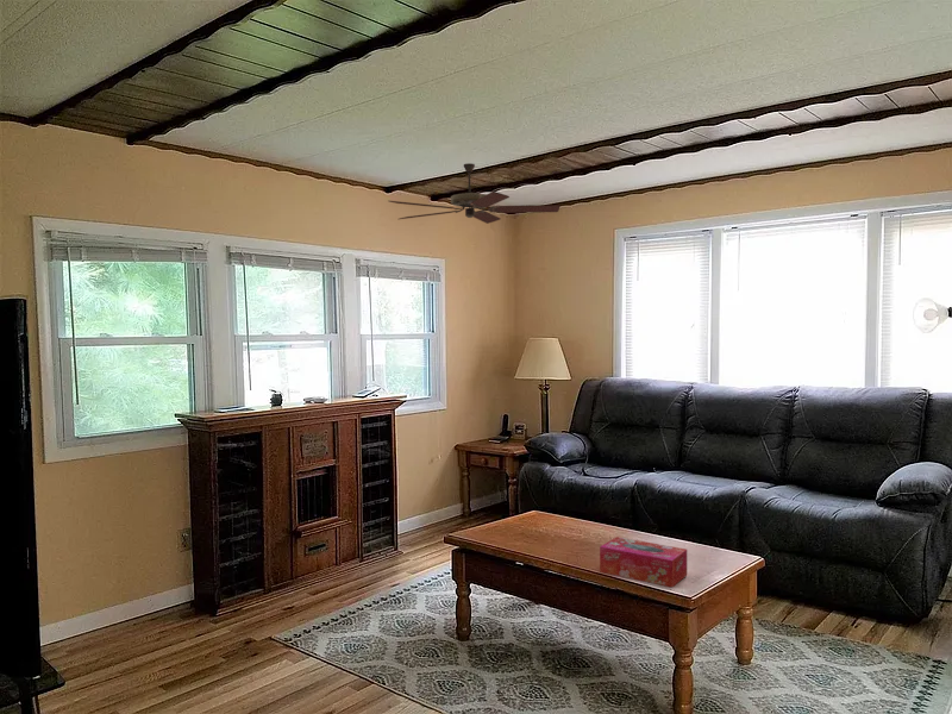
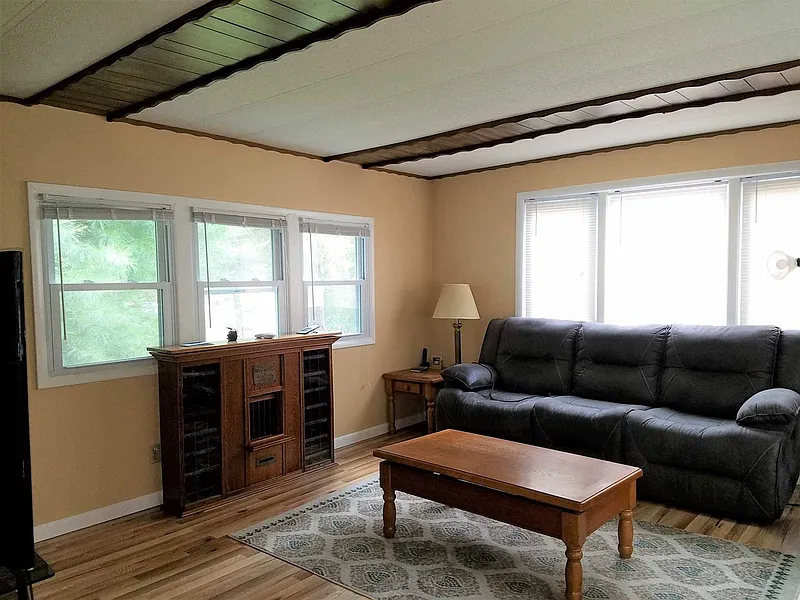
- tissue box (643, 560)
- ceiling fan (475, 193)
